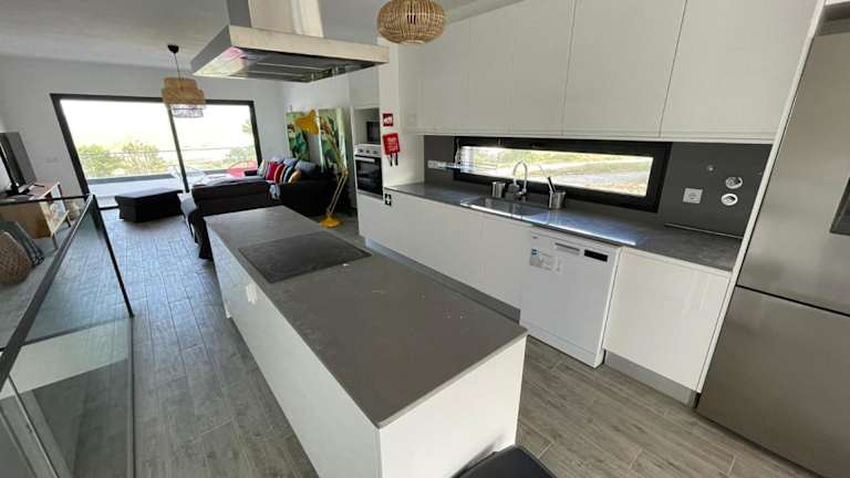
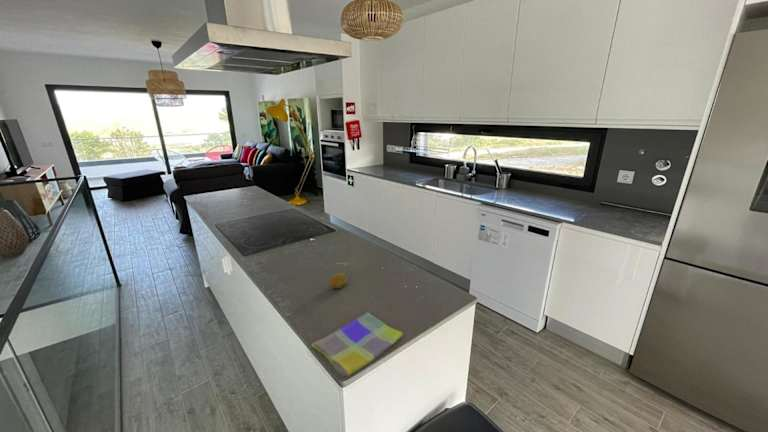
+ fruit (338, 280)
+ dish towel (358, 340)
